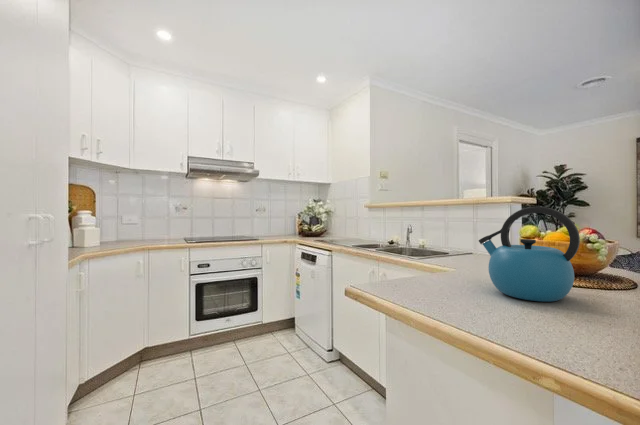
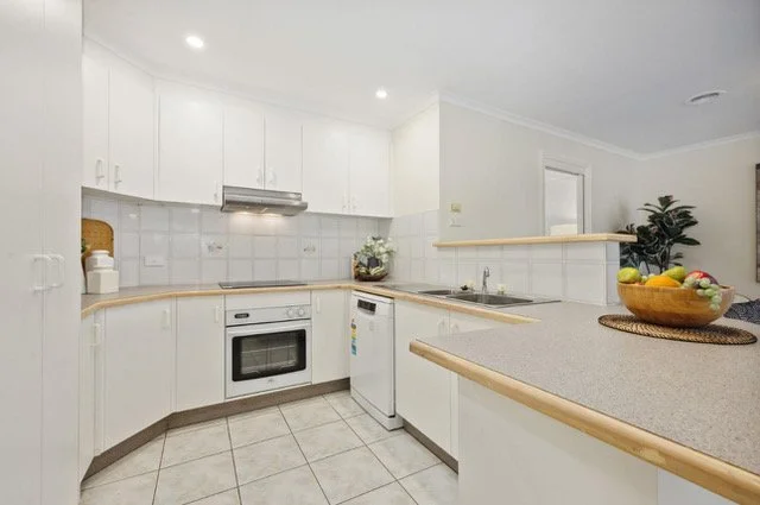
- kettle (523, 250)
